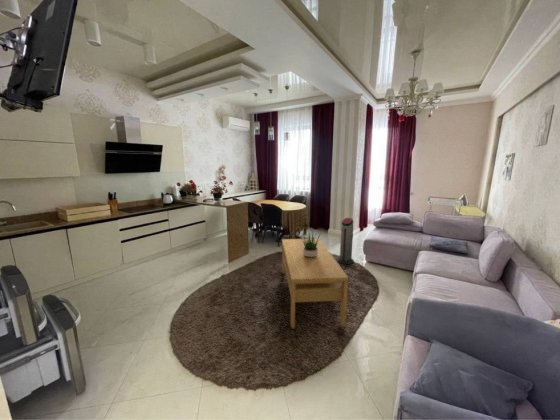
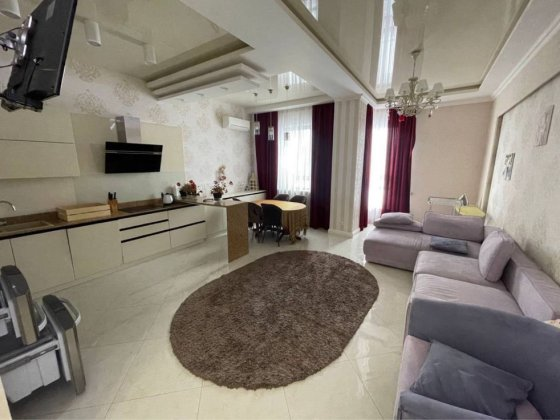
- coffee table (307, 274)
- air purifier (346, 239)
- potted plant (310, 243)
